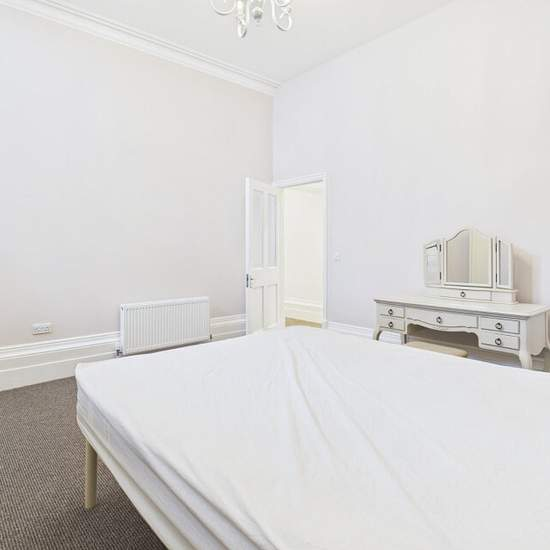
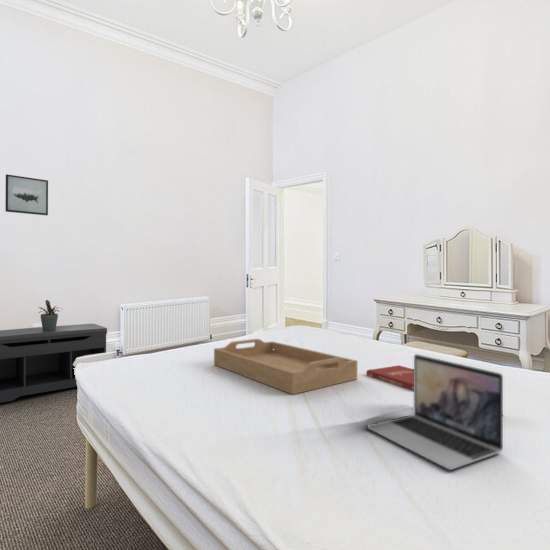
+ bench (43, 359)
+ book (406, 377)
+ serving tray (280, 360)
+ wall art (27, 195)
+ laptop (429, 403)
+ potted plant (50, 314)
